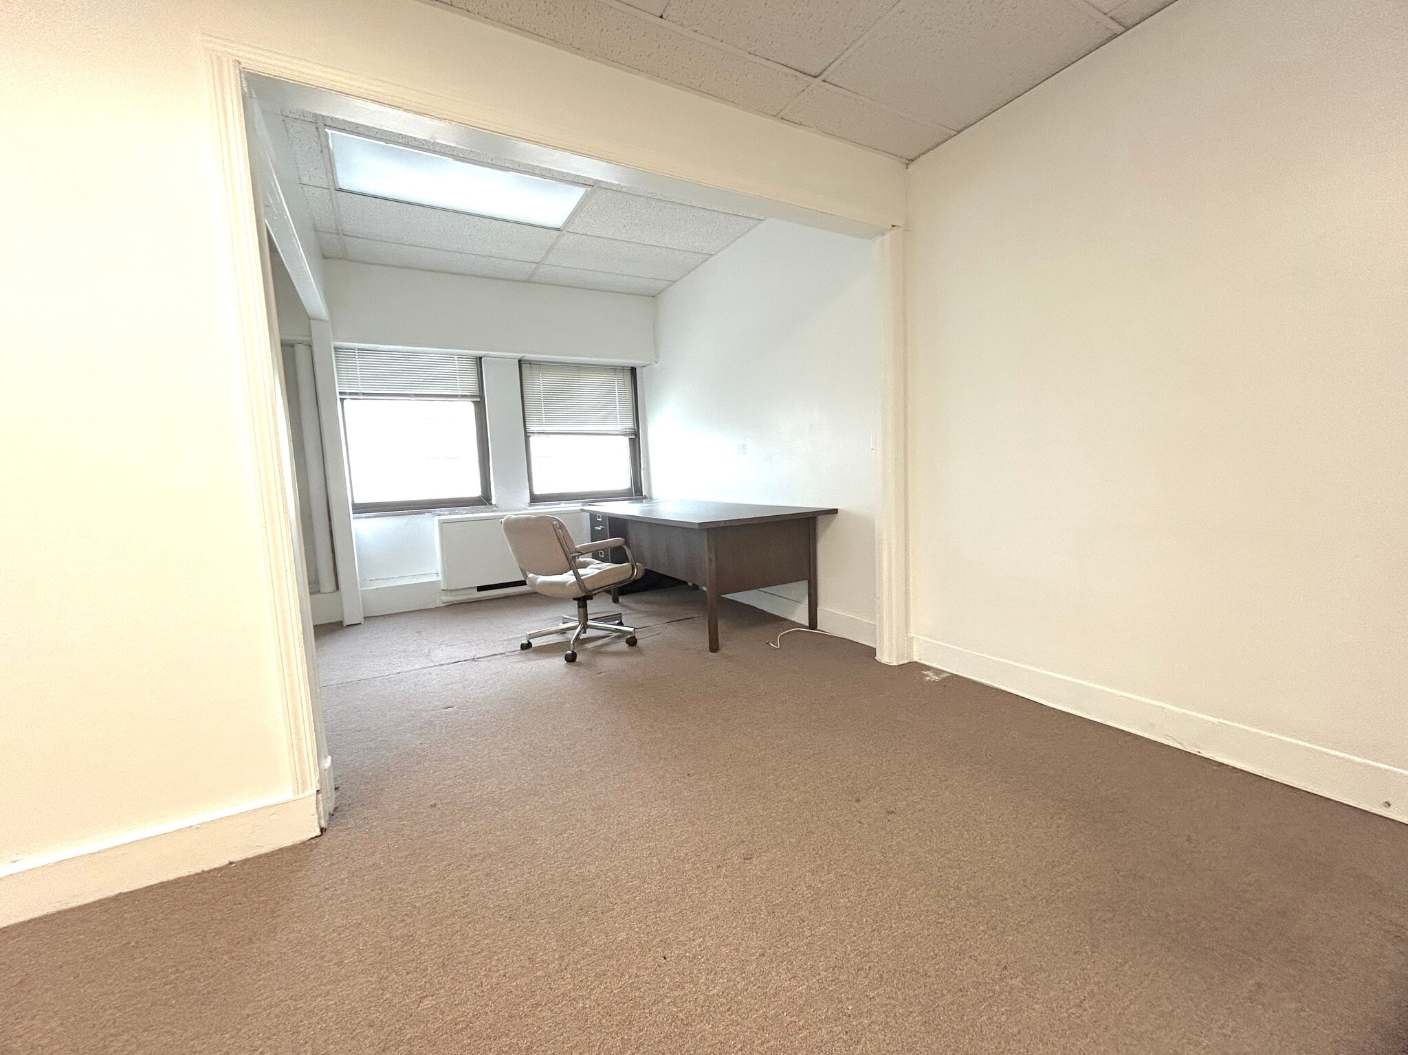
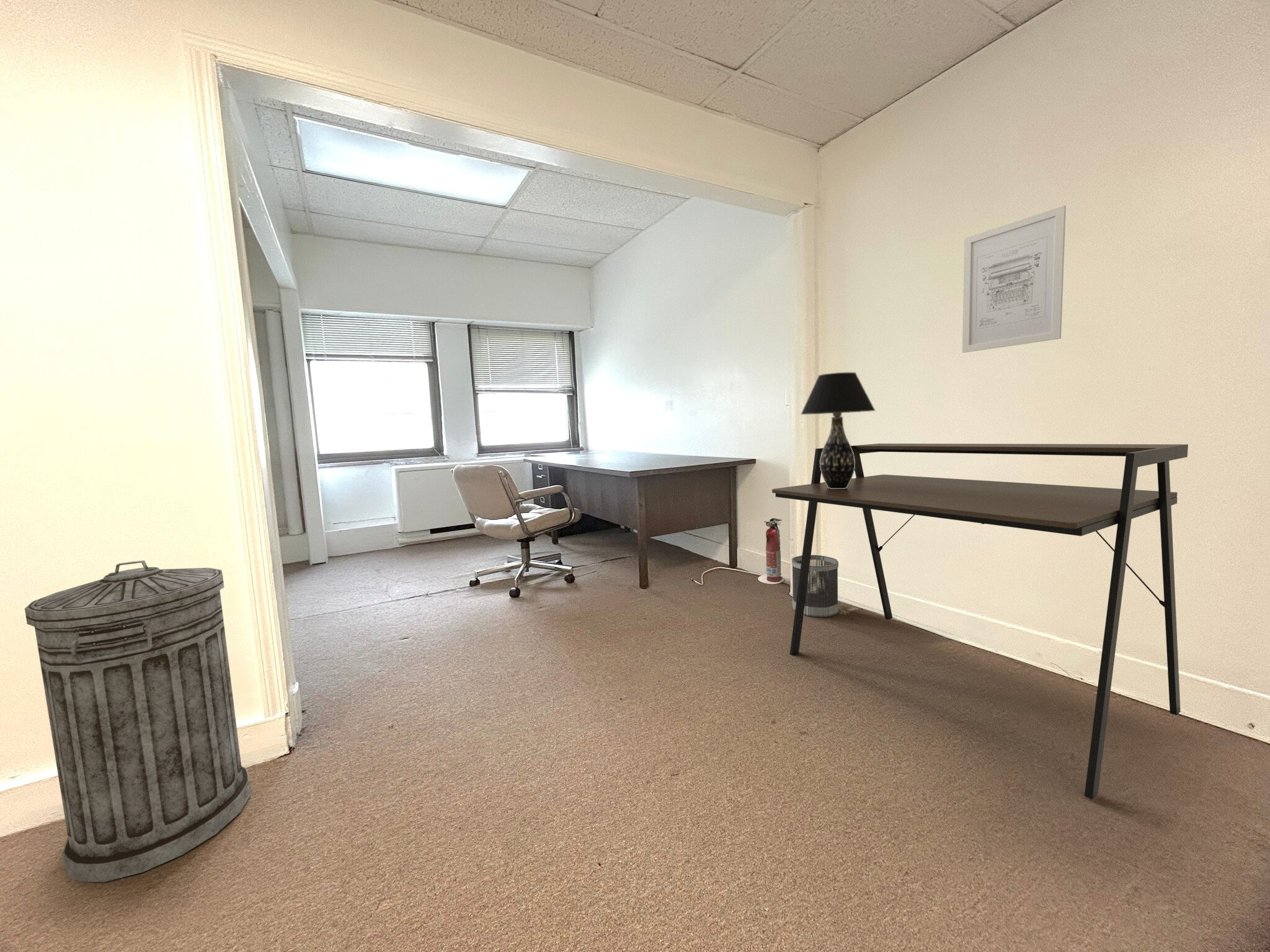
+ desk (958, 520)
+ table lamp (837, 431)
+ trash can (149, 695)
+ wastebasket (815, 584)
+ fire extinguisher (771, 549)
+ wall art (1010, 285)
